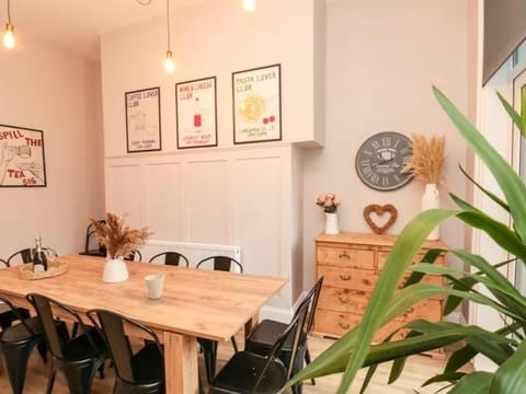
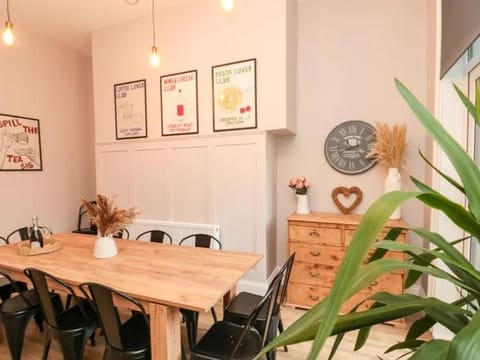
- cup (155, 287)
